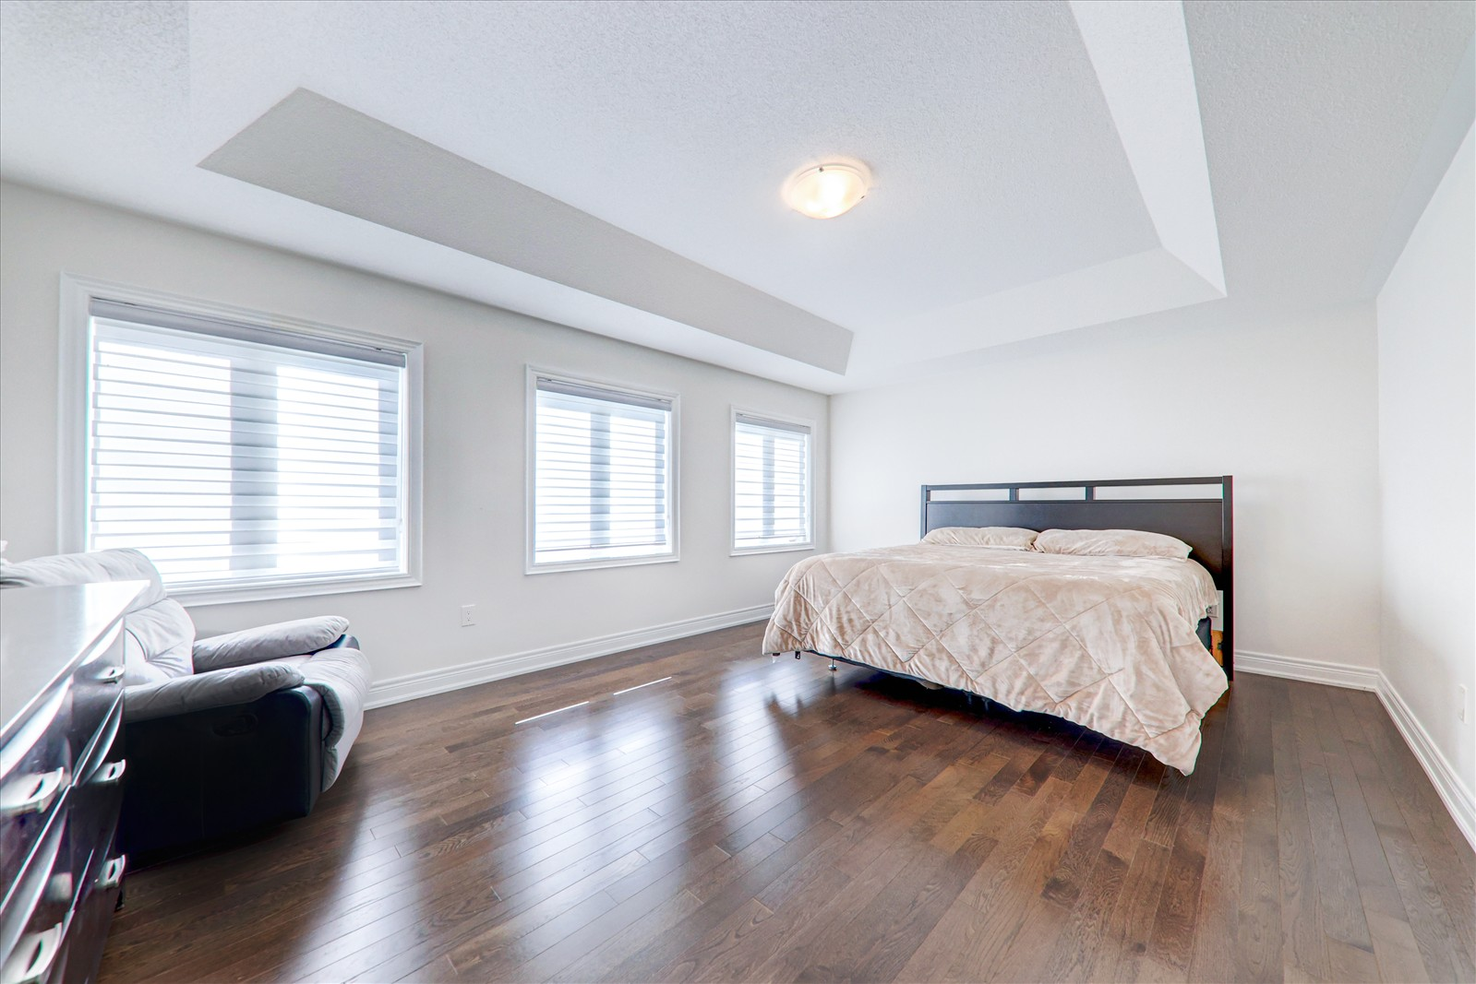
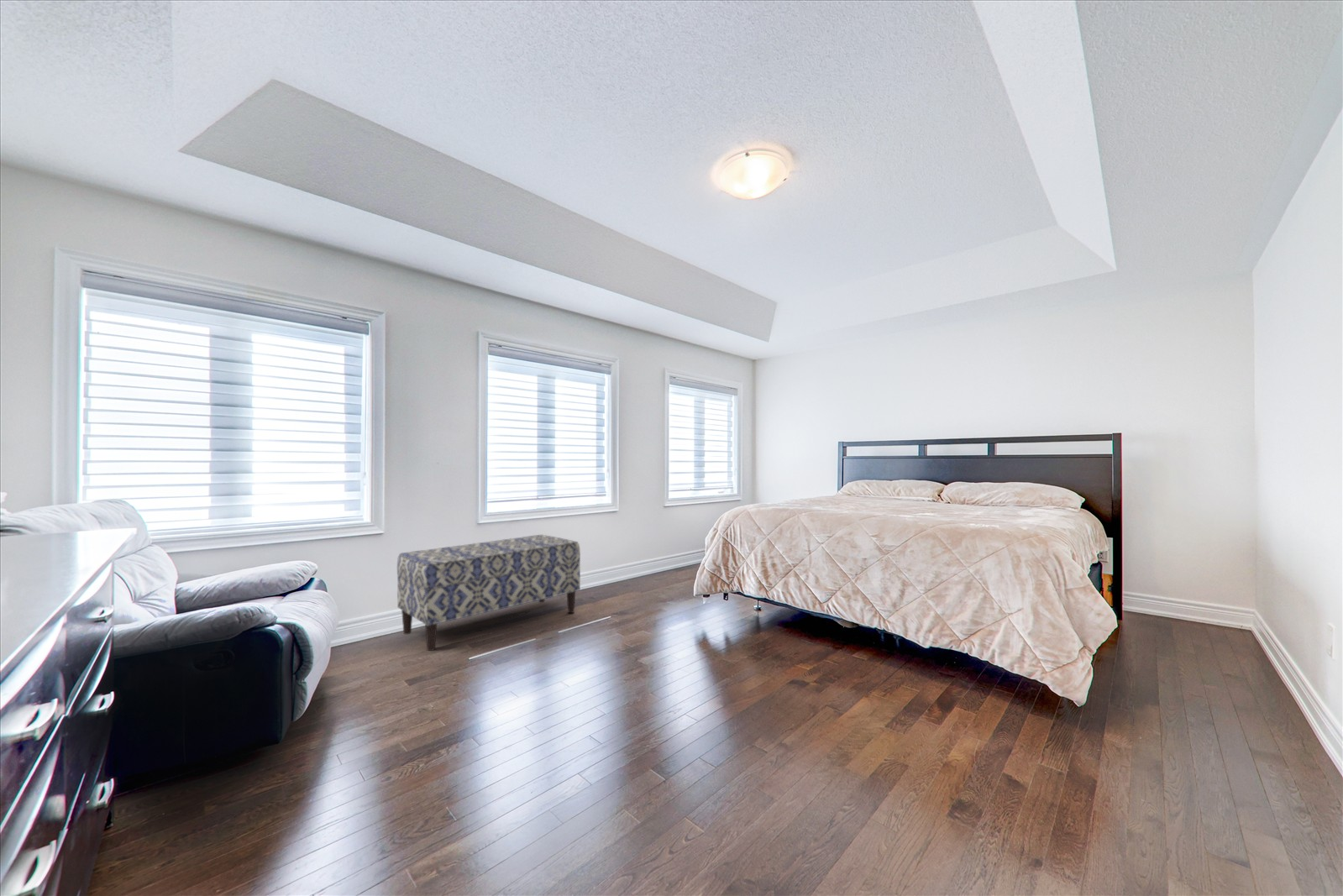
+ bench (494, 584)
